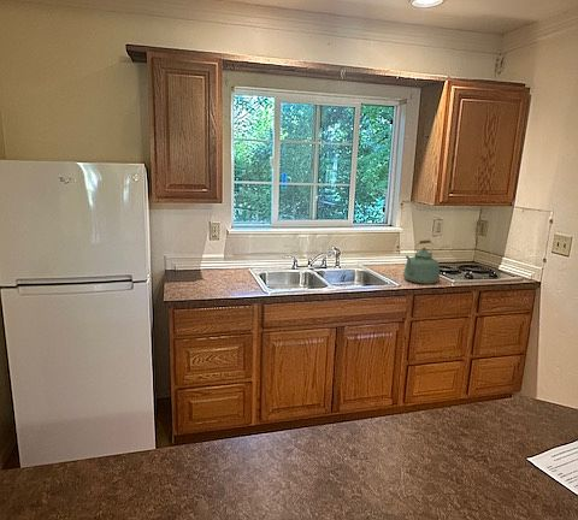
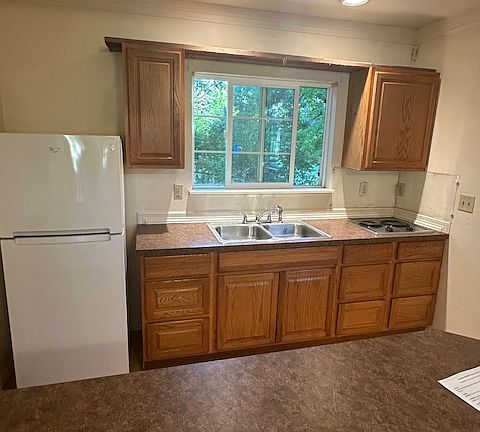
- kettle (420, 260)
